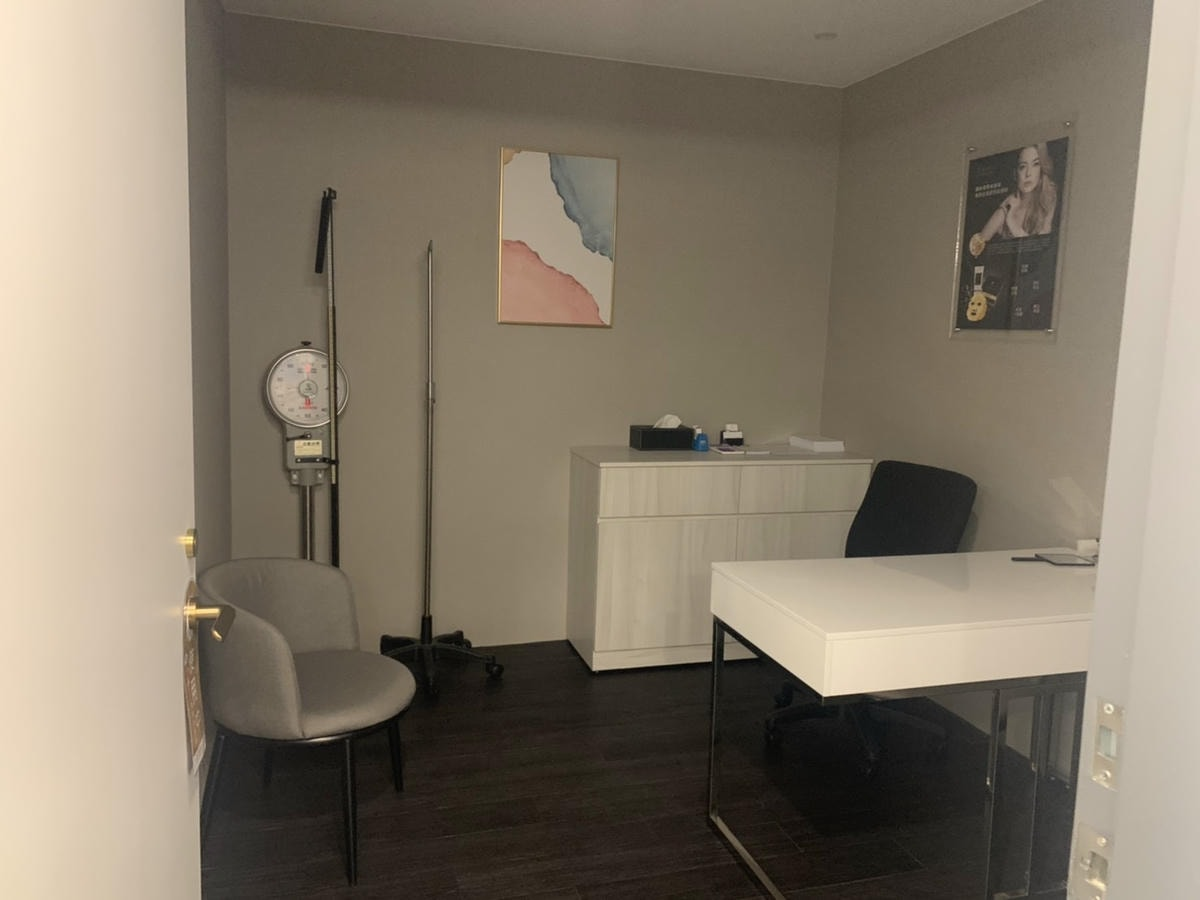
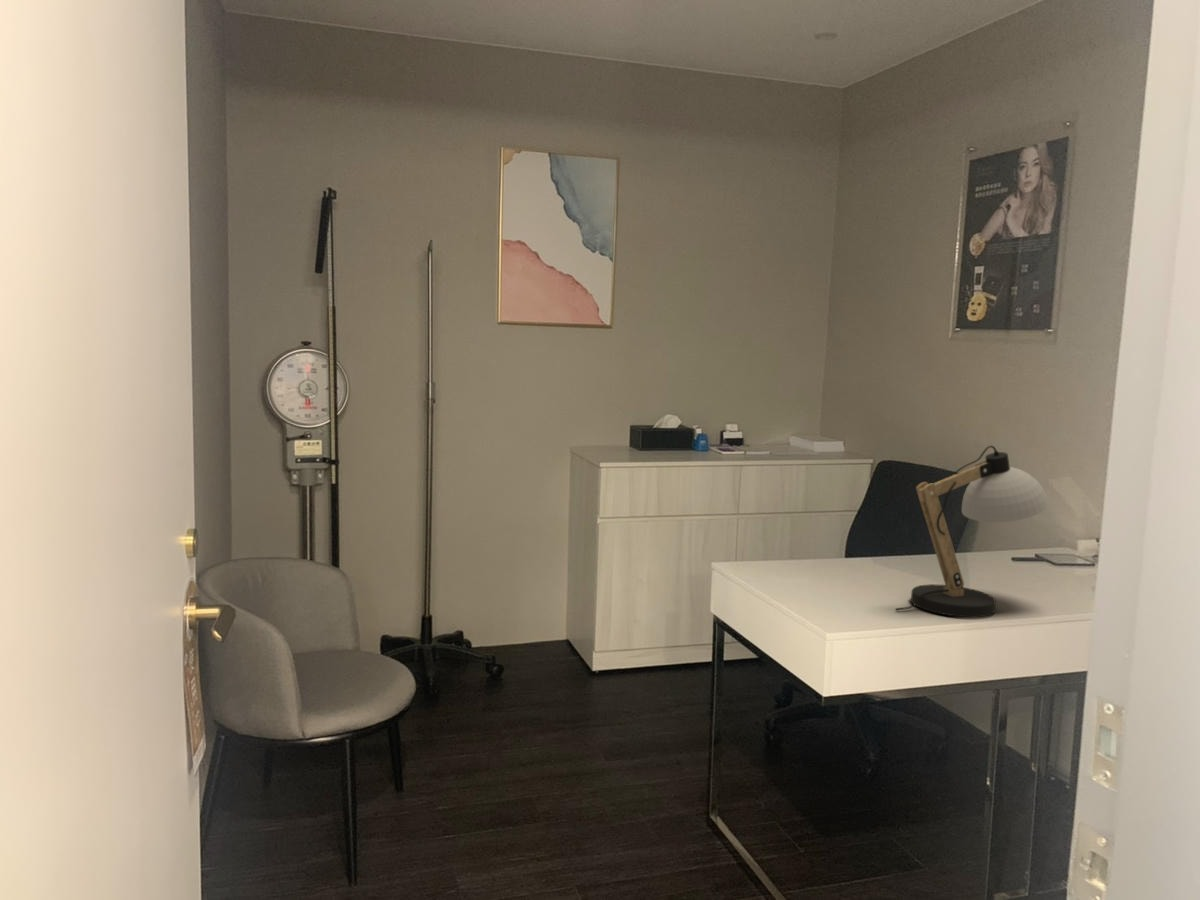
+ desk lamp (972, 519)
